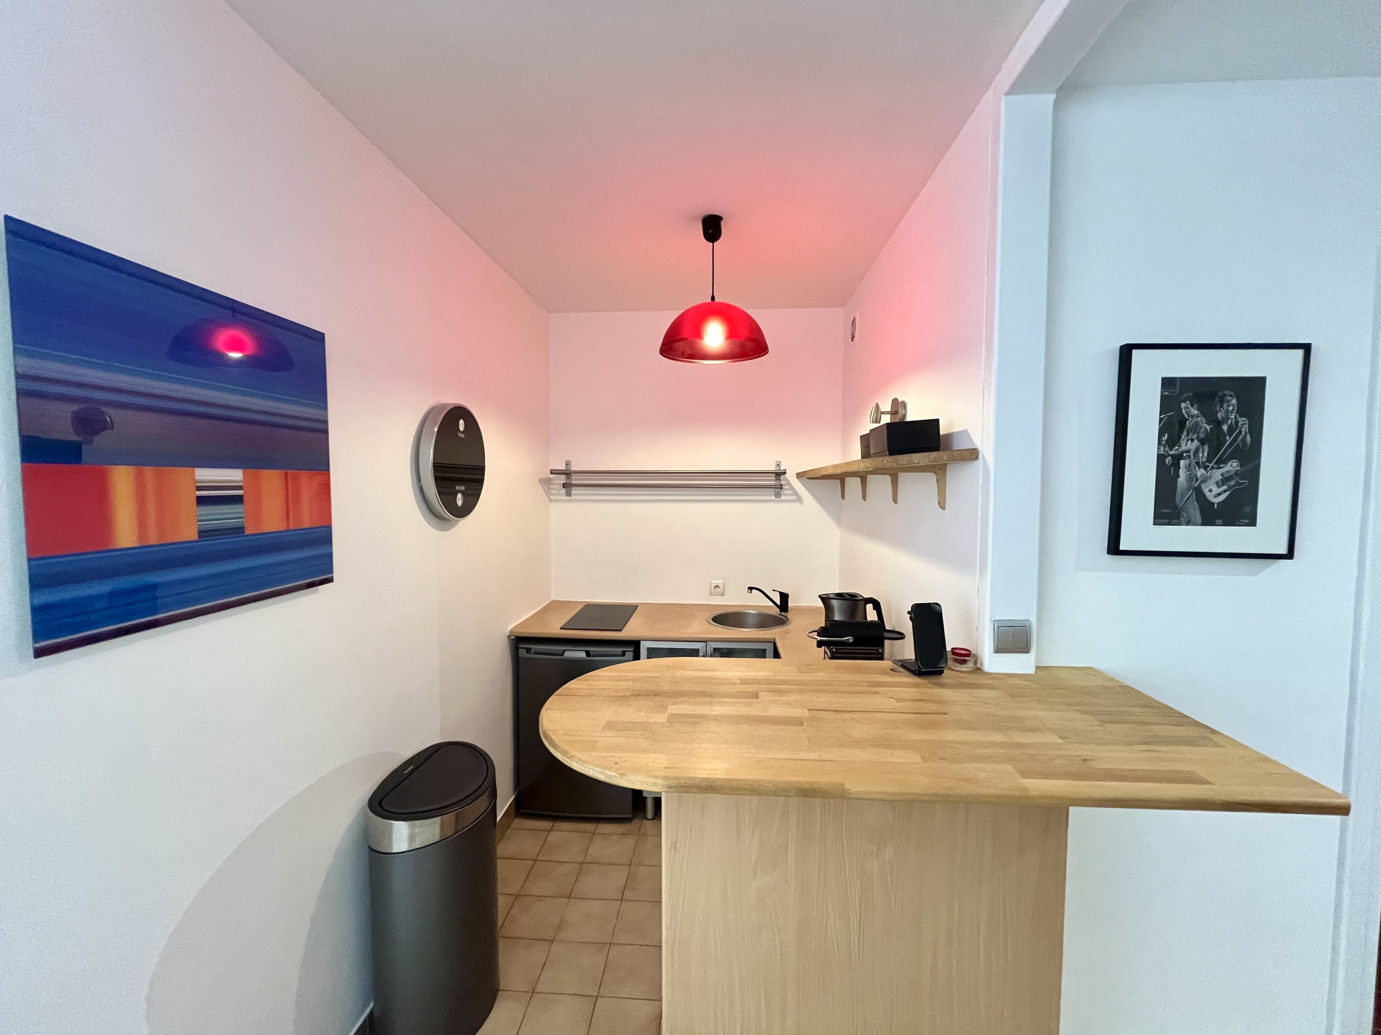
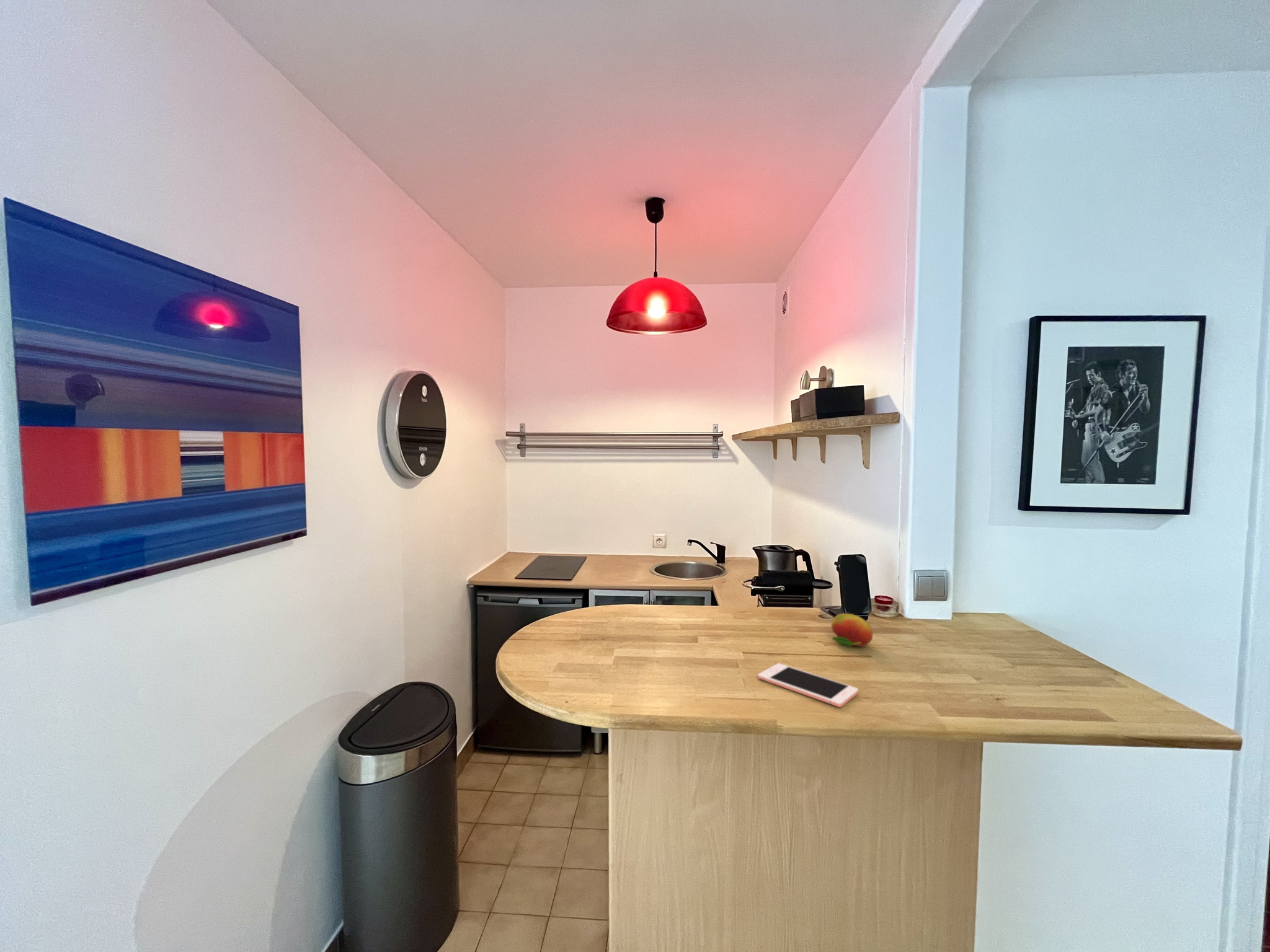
+ fruit (851, 629)
+ cell phone (806, 683)
